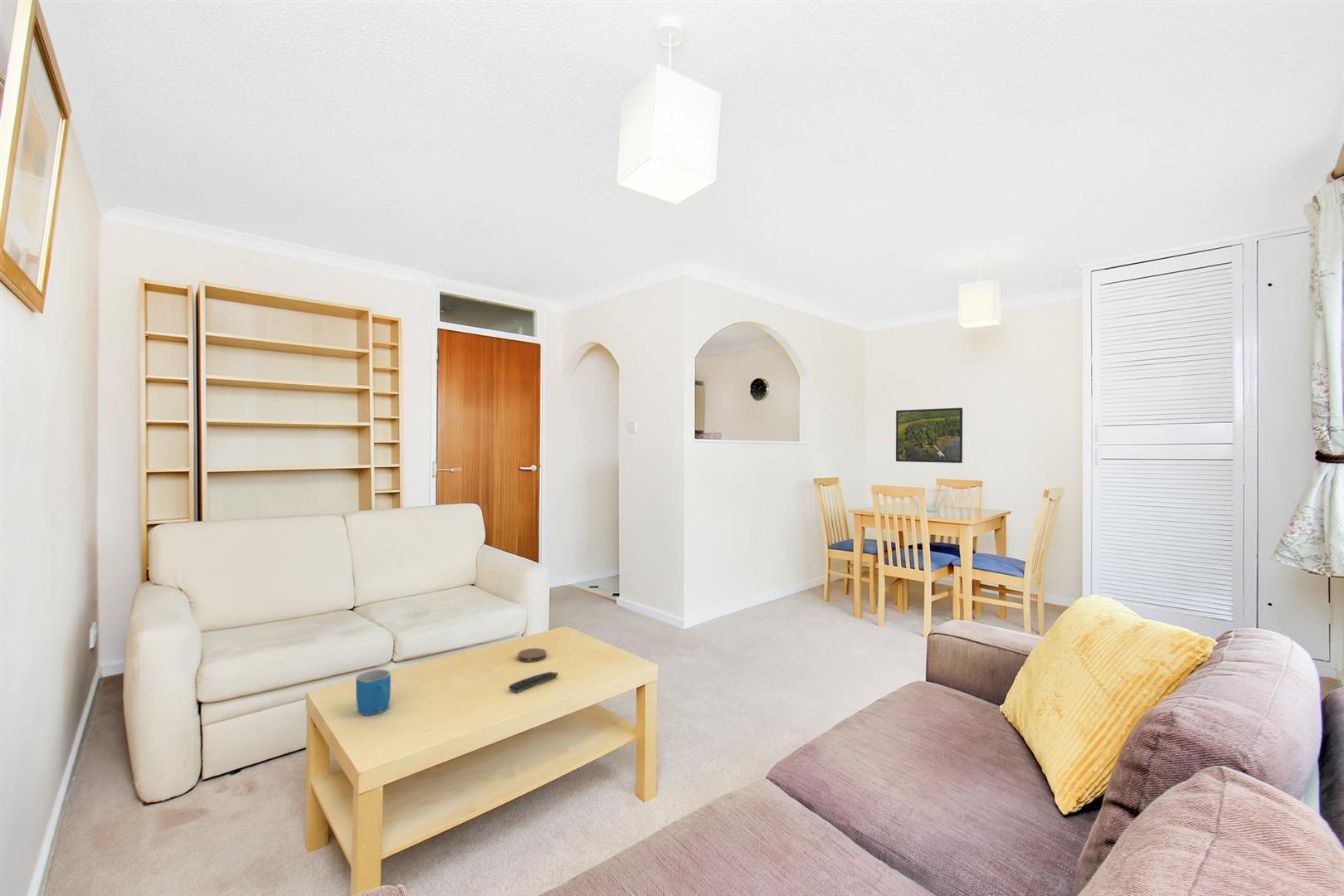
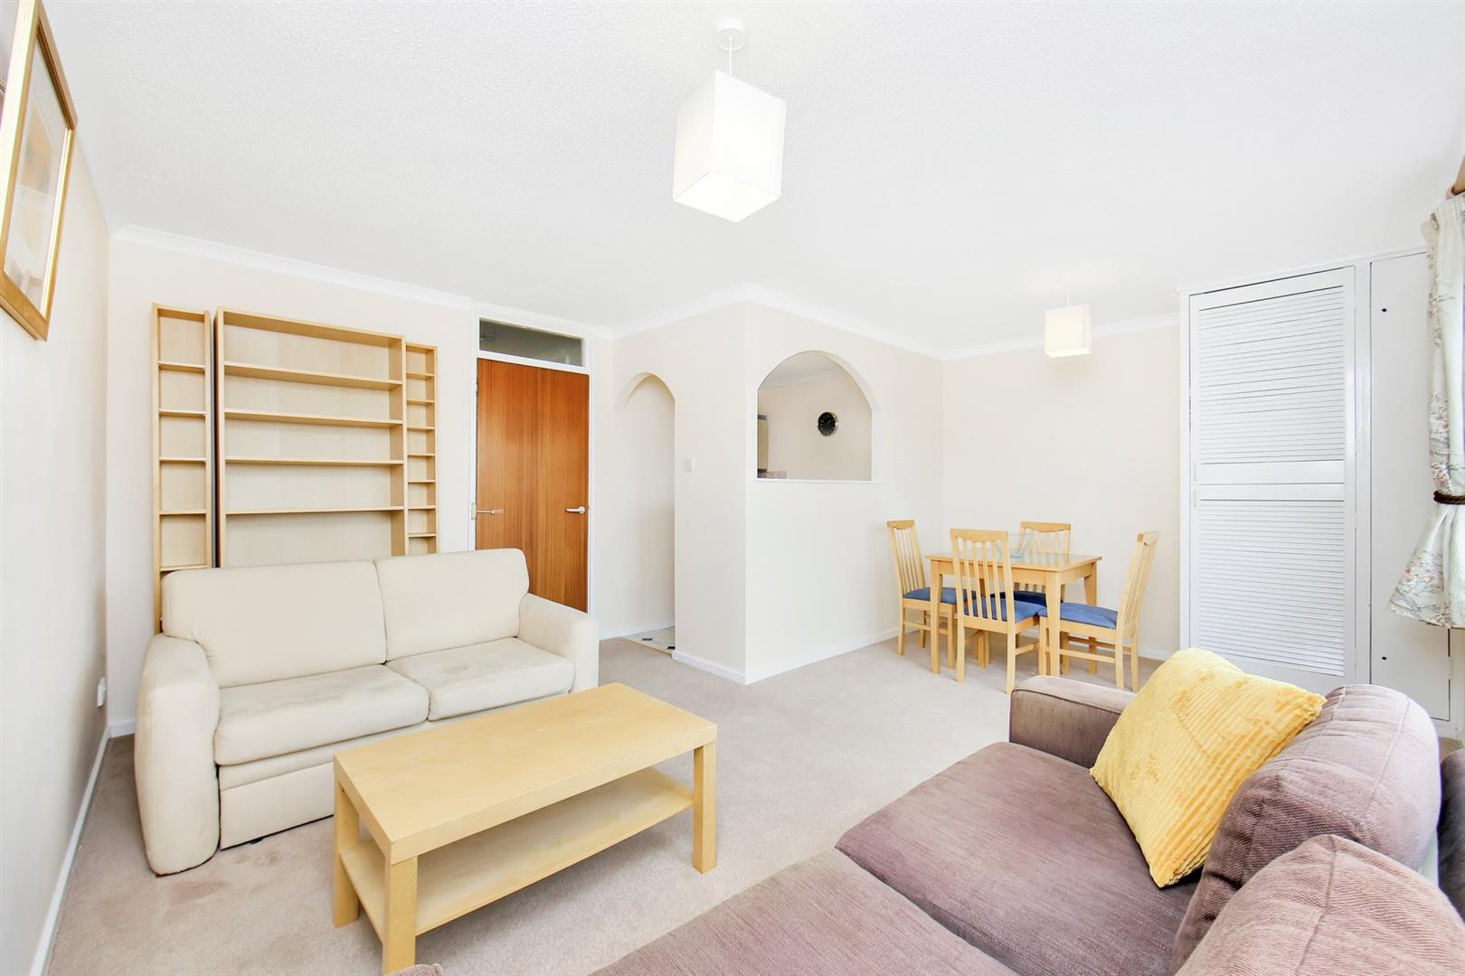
- remote control (535, 679)
- mug (376, 694)
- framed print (928, 436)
- coaster (532, 655)
